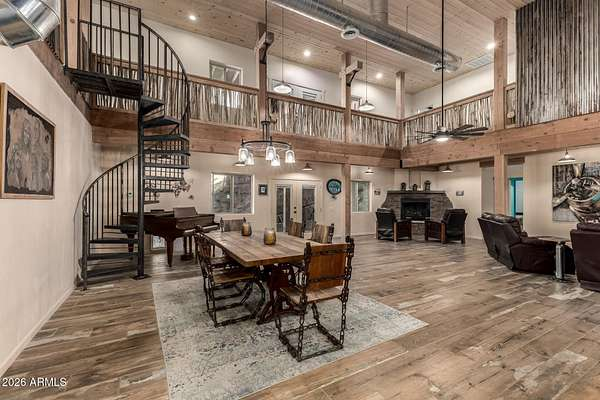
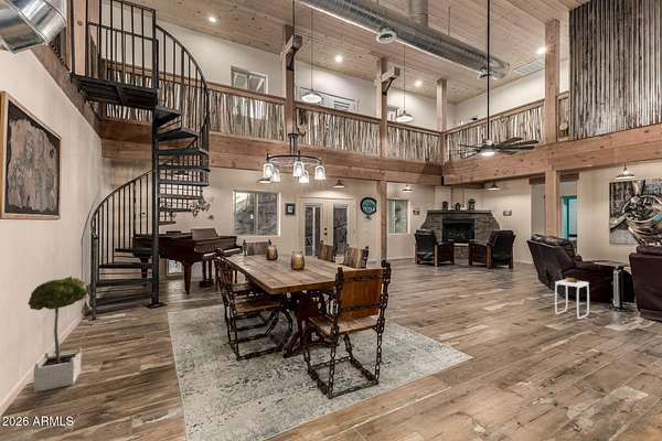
+ potted tree (56, 329)
+ side table (566, 295)
